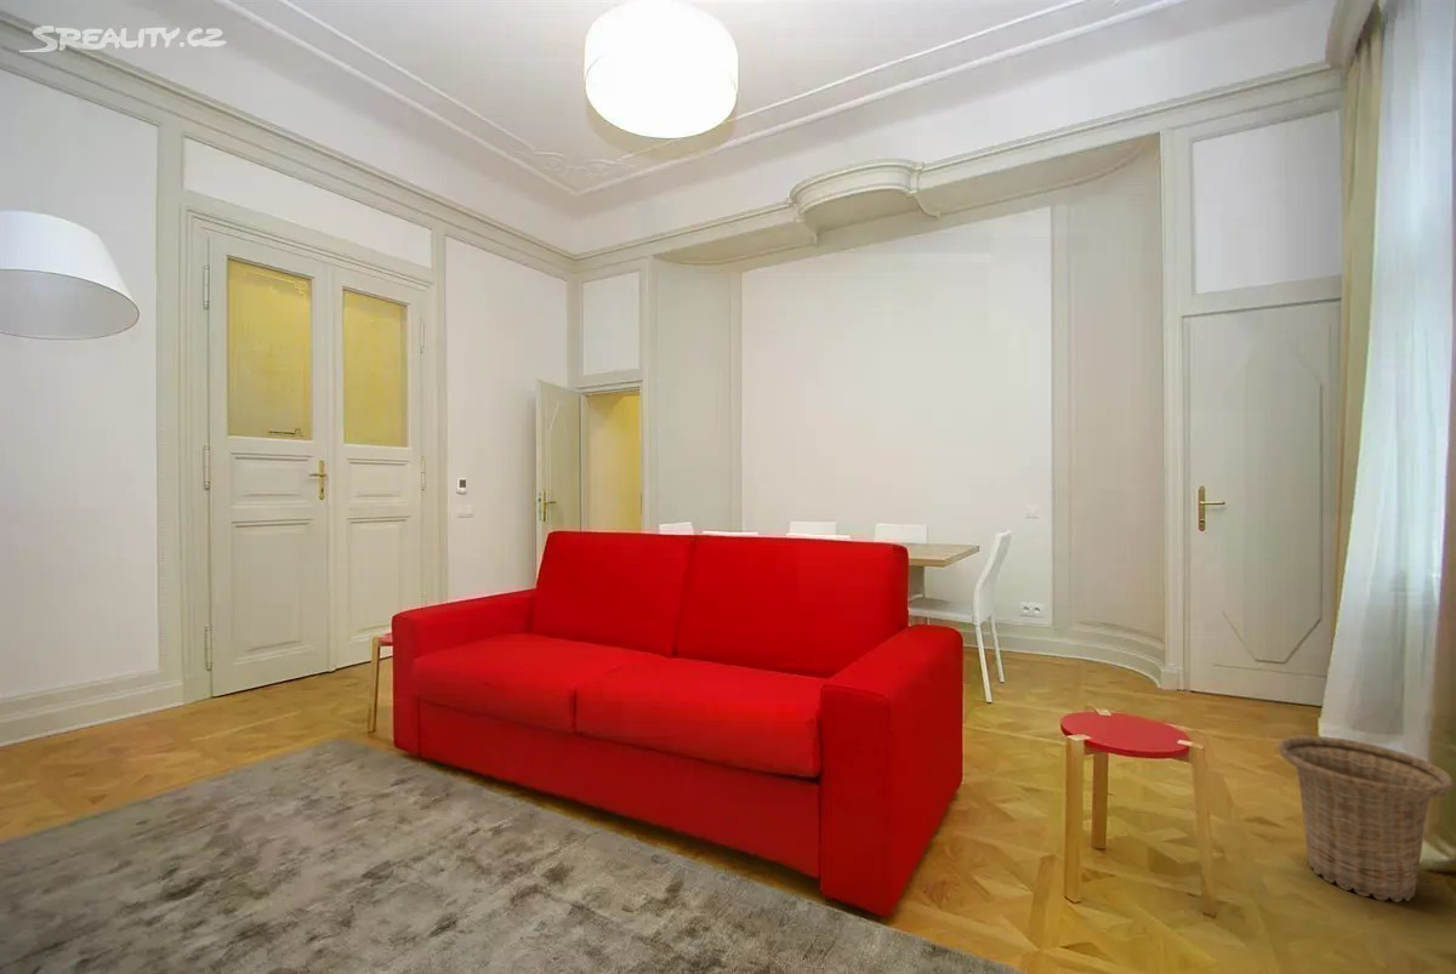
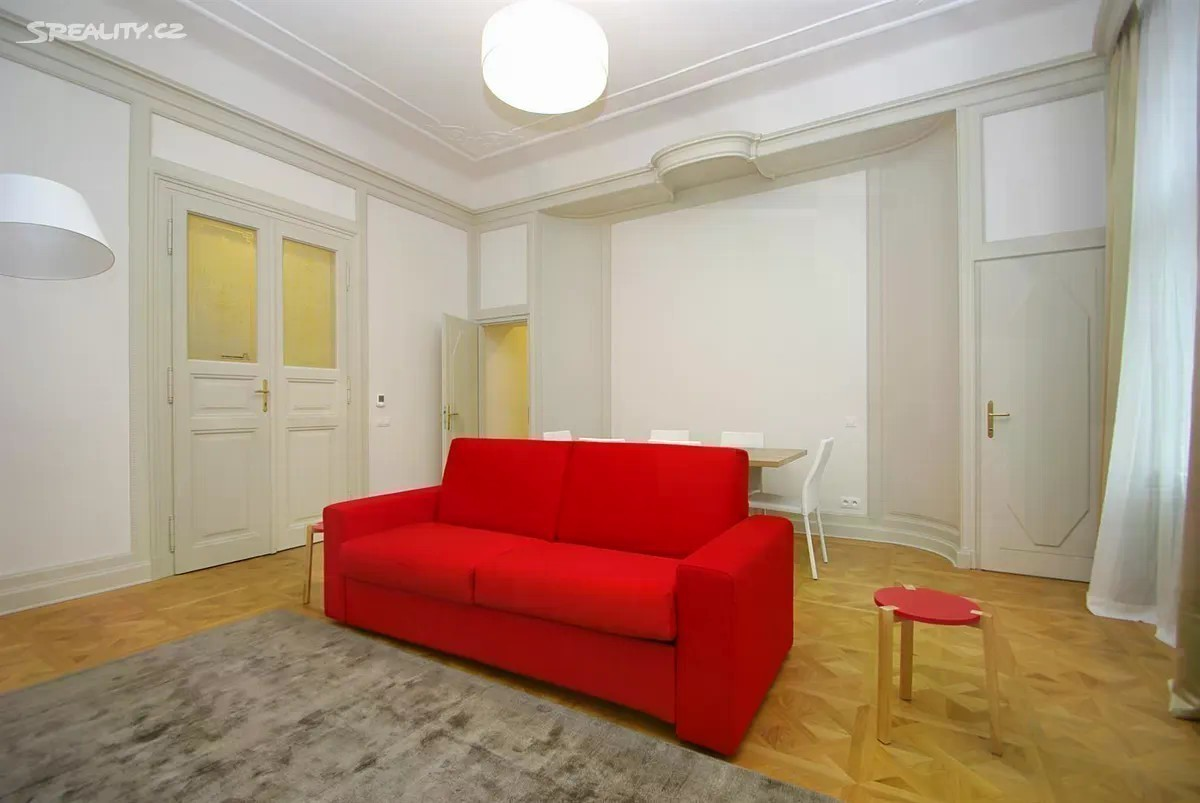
- basket (1359, 819)
